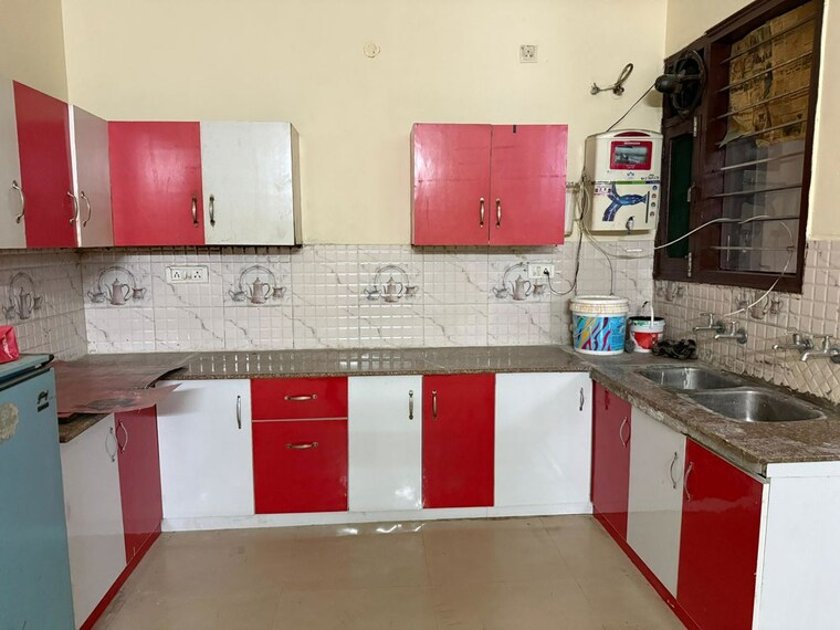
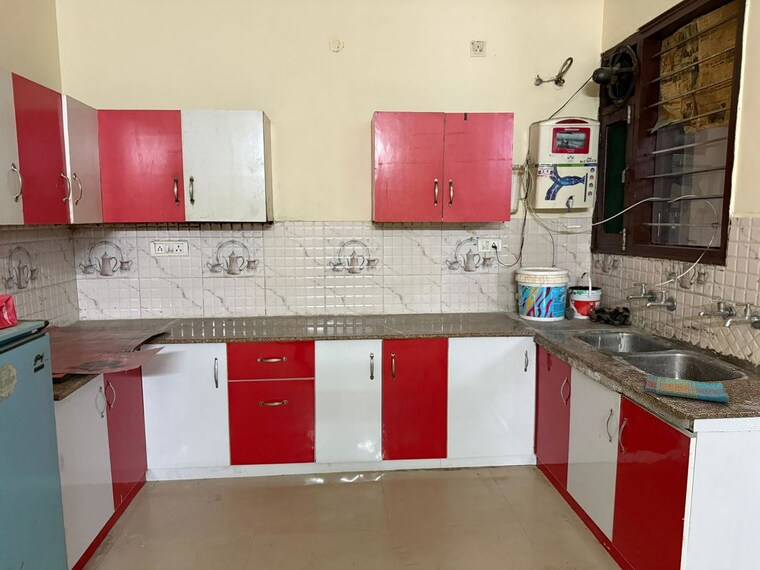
+ dish towel (684, 387)
